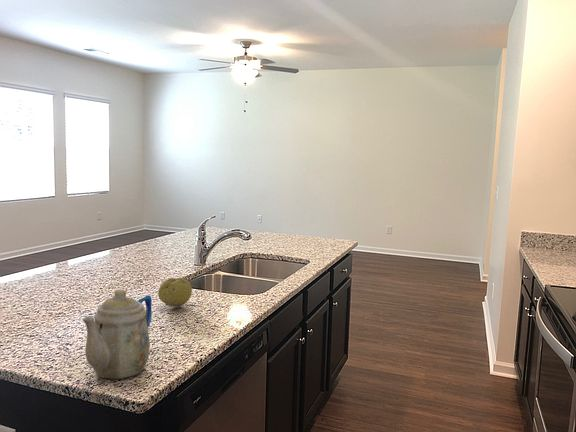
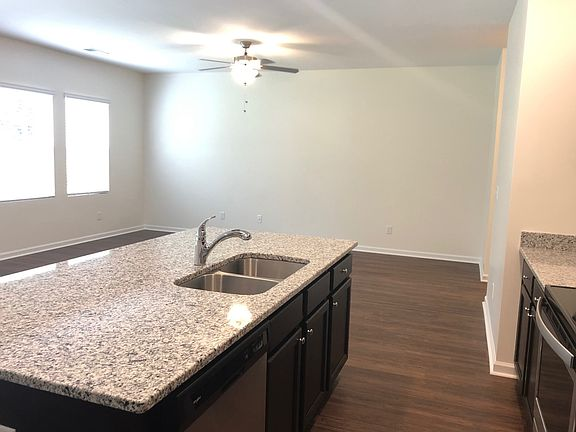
- teapot (120, 330)
- fruit (175, 292)
